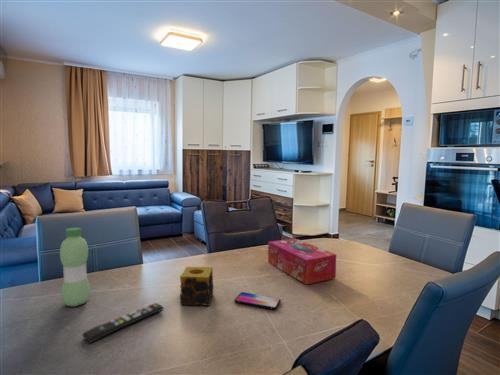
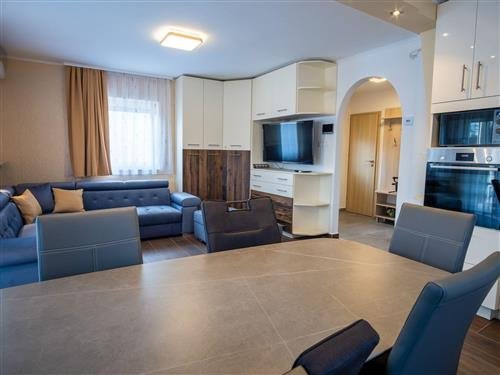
- candle (197, 285)
- smartphone (257, 300)
- water bottle (74, 266)
- tissue box (299, 258)
- remote control (126, 320)
